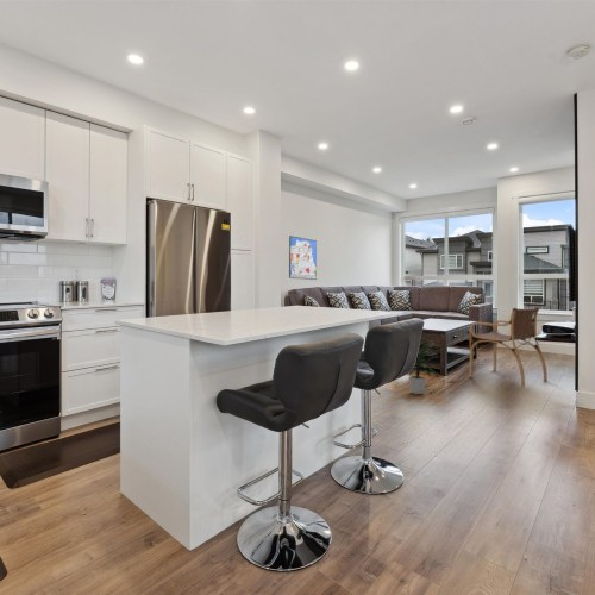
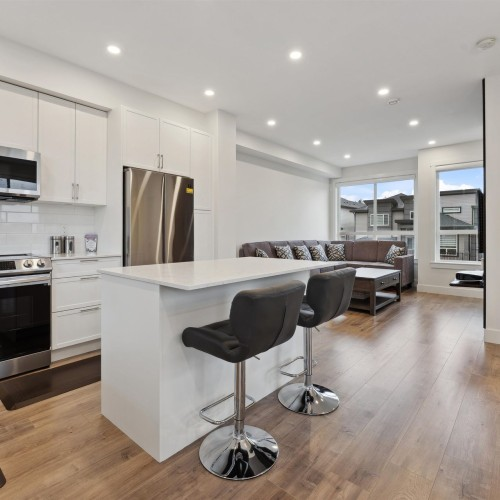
- armchair (505, 344)
- indoor plant (419, 363)
- wall art (302, 258)
